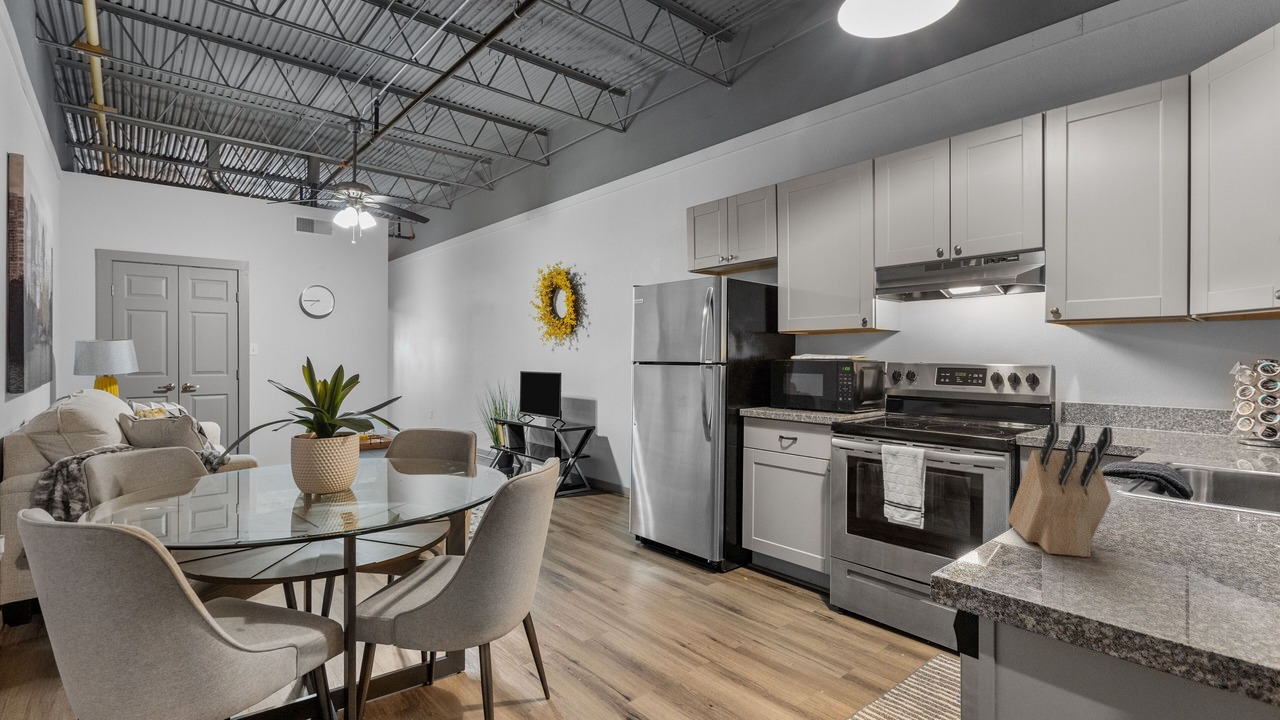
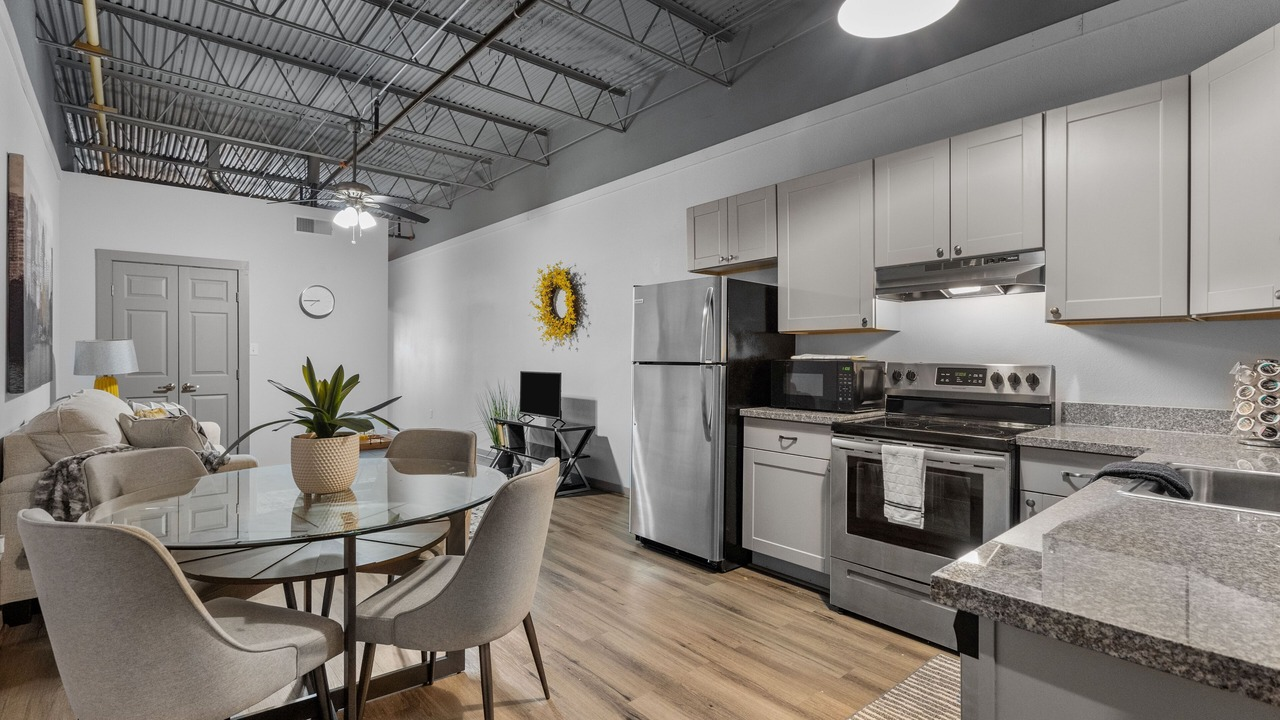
- knife block (1057, 480)
